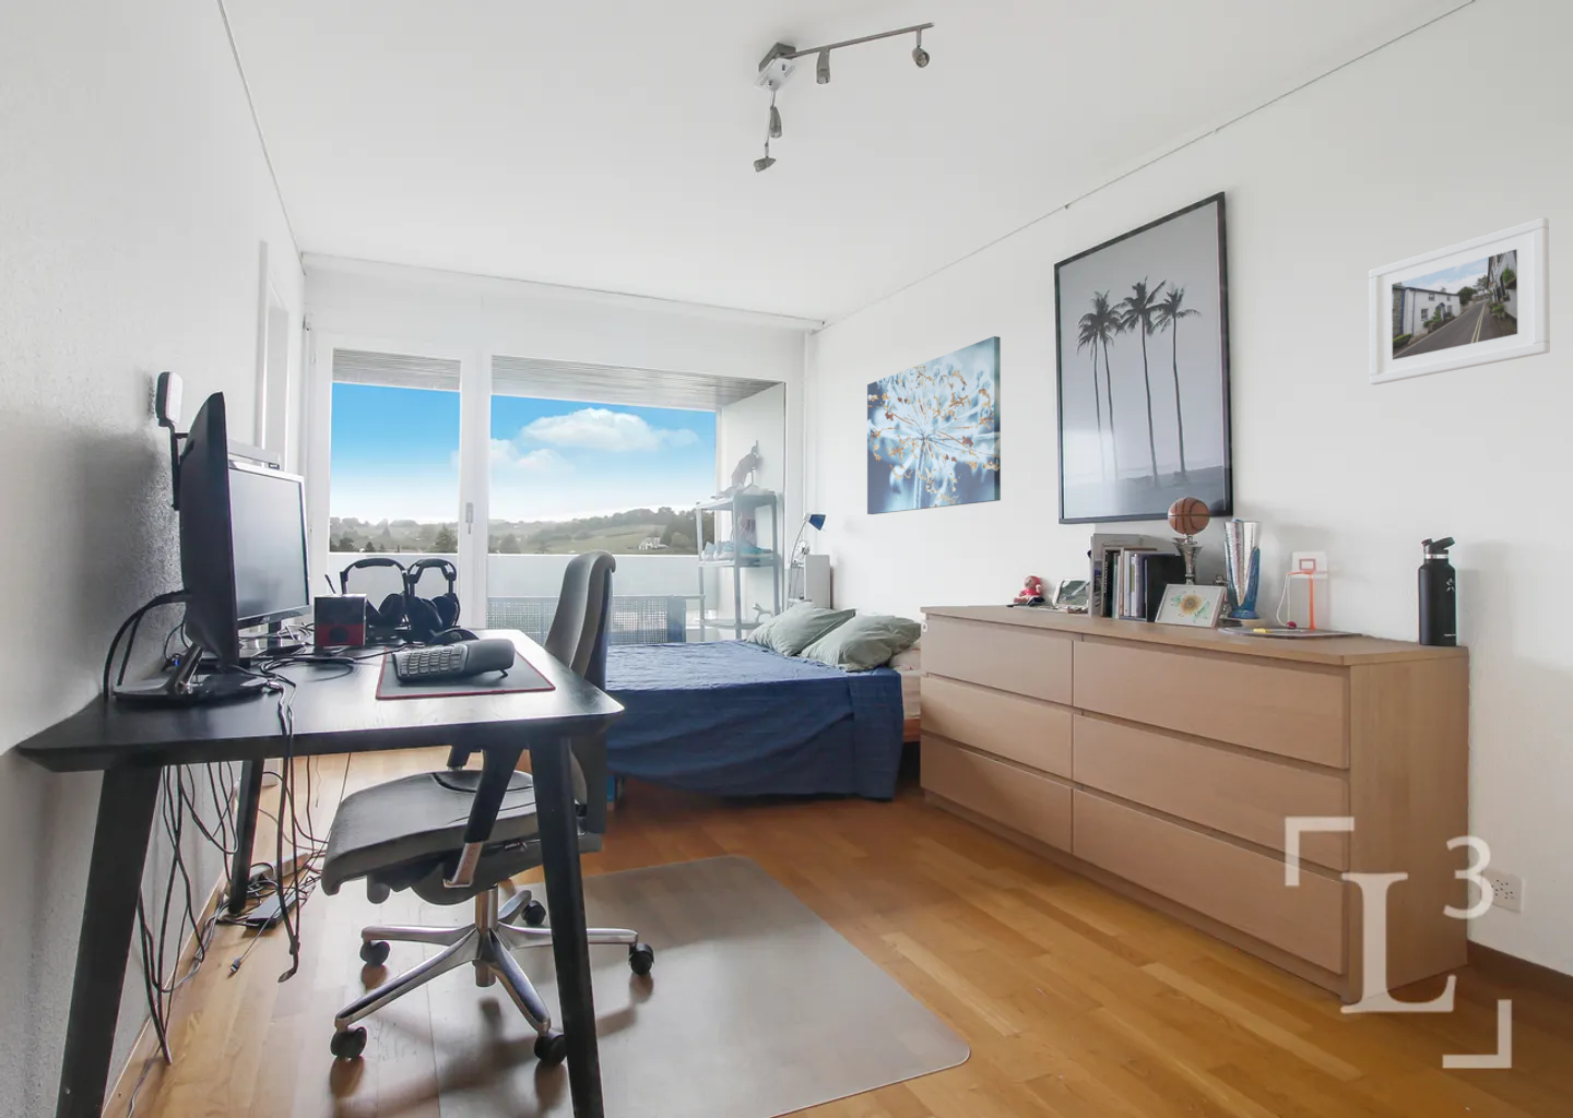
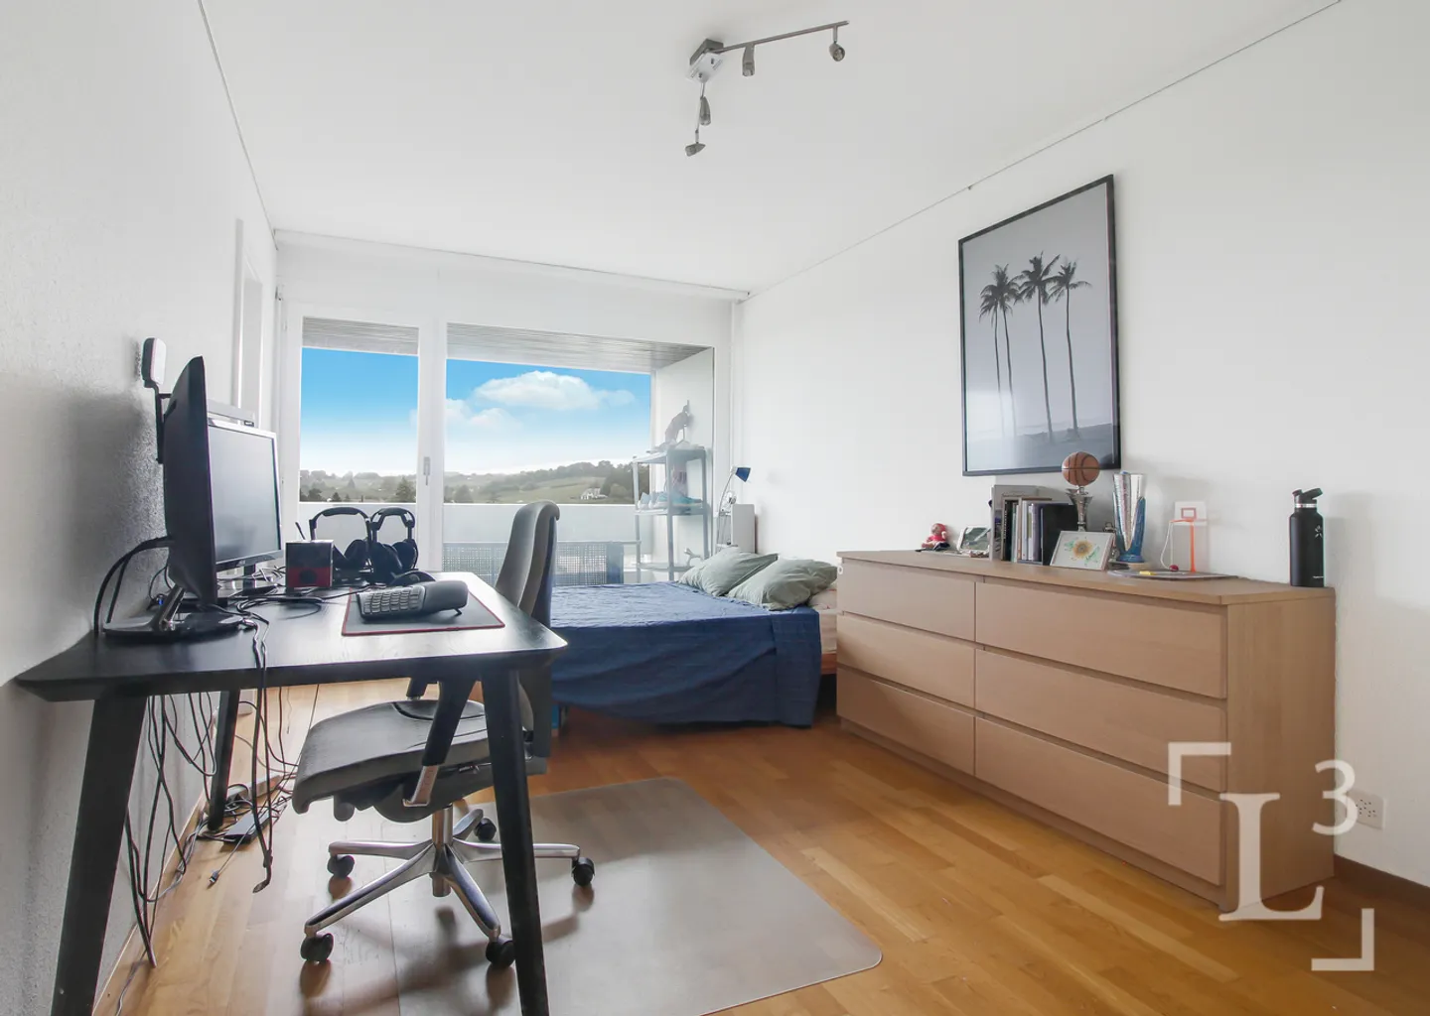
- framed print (1452, 307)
- wall art (926, 436)
